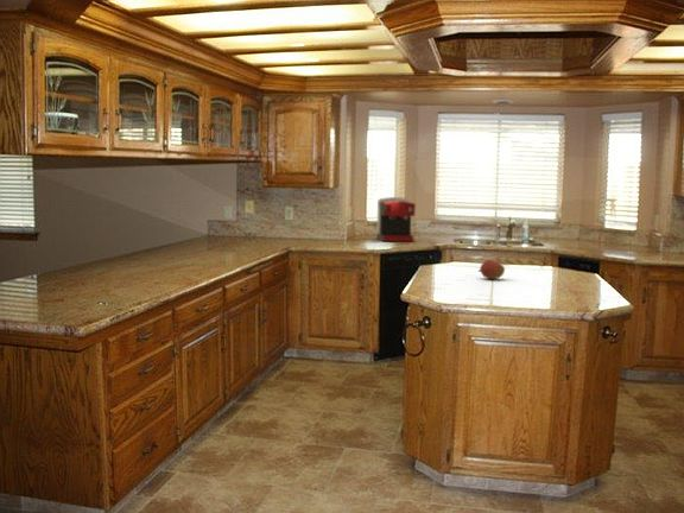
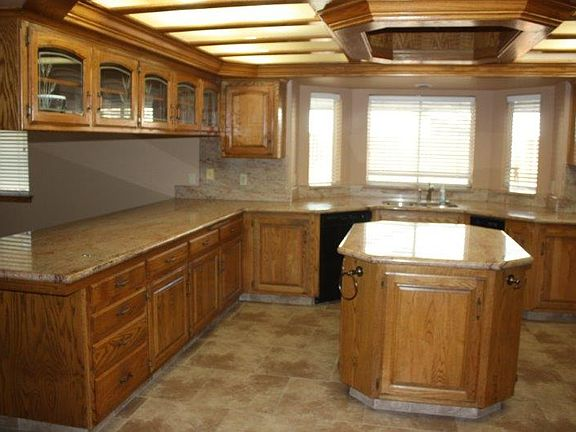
- fruit (490, 270)
- coffee maker (397, 218)
